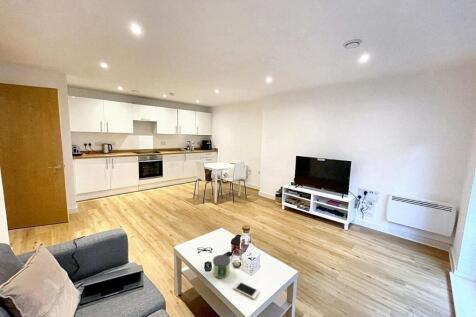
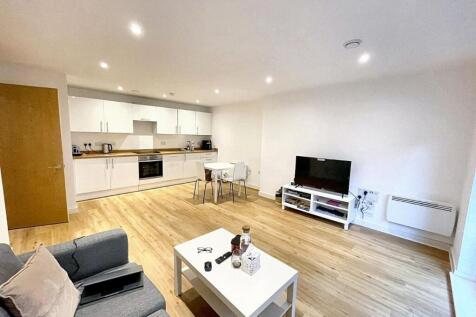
- candle (221, 266)
- cell phone (246, 289)
